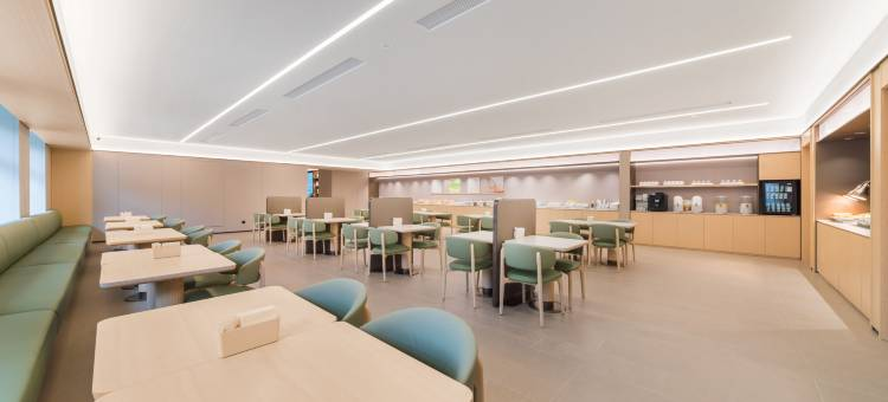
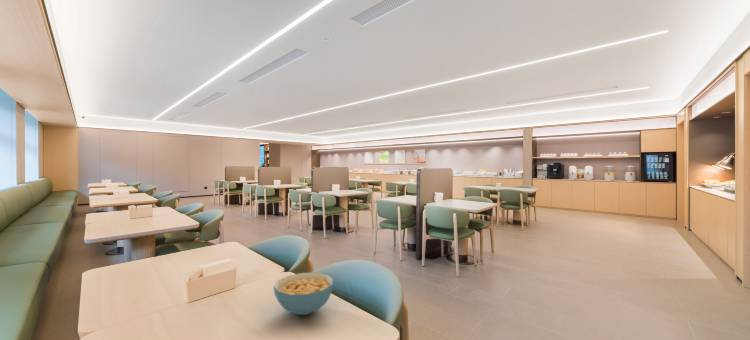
+ cereal bowl (304, 296)
